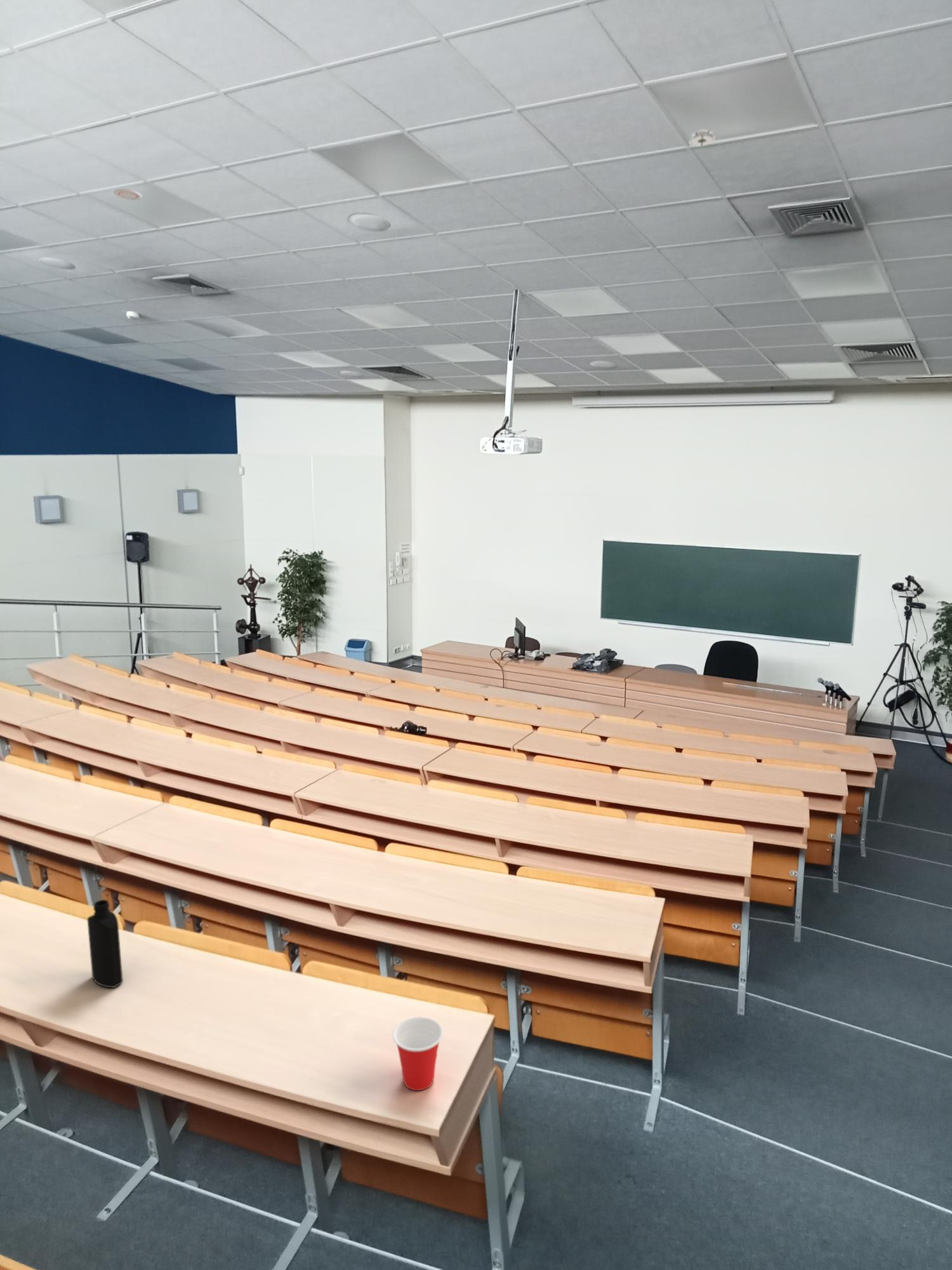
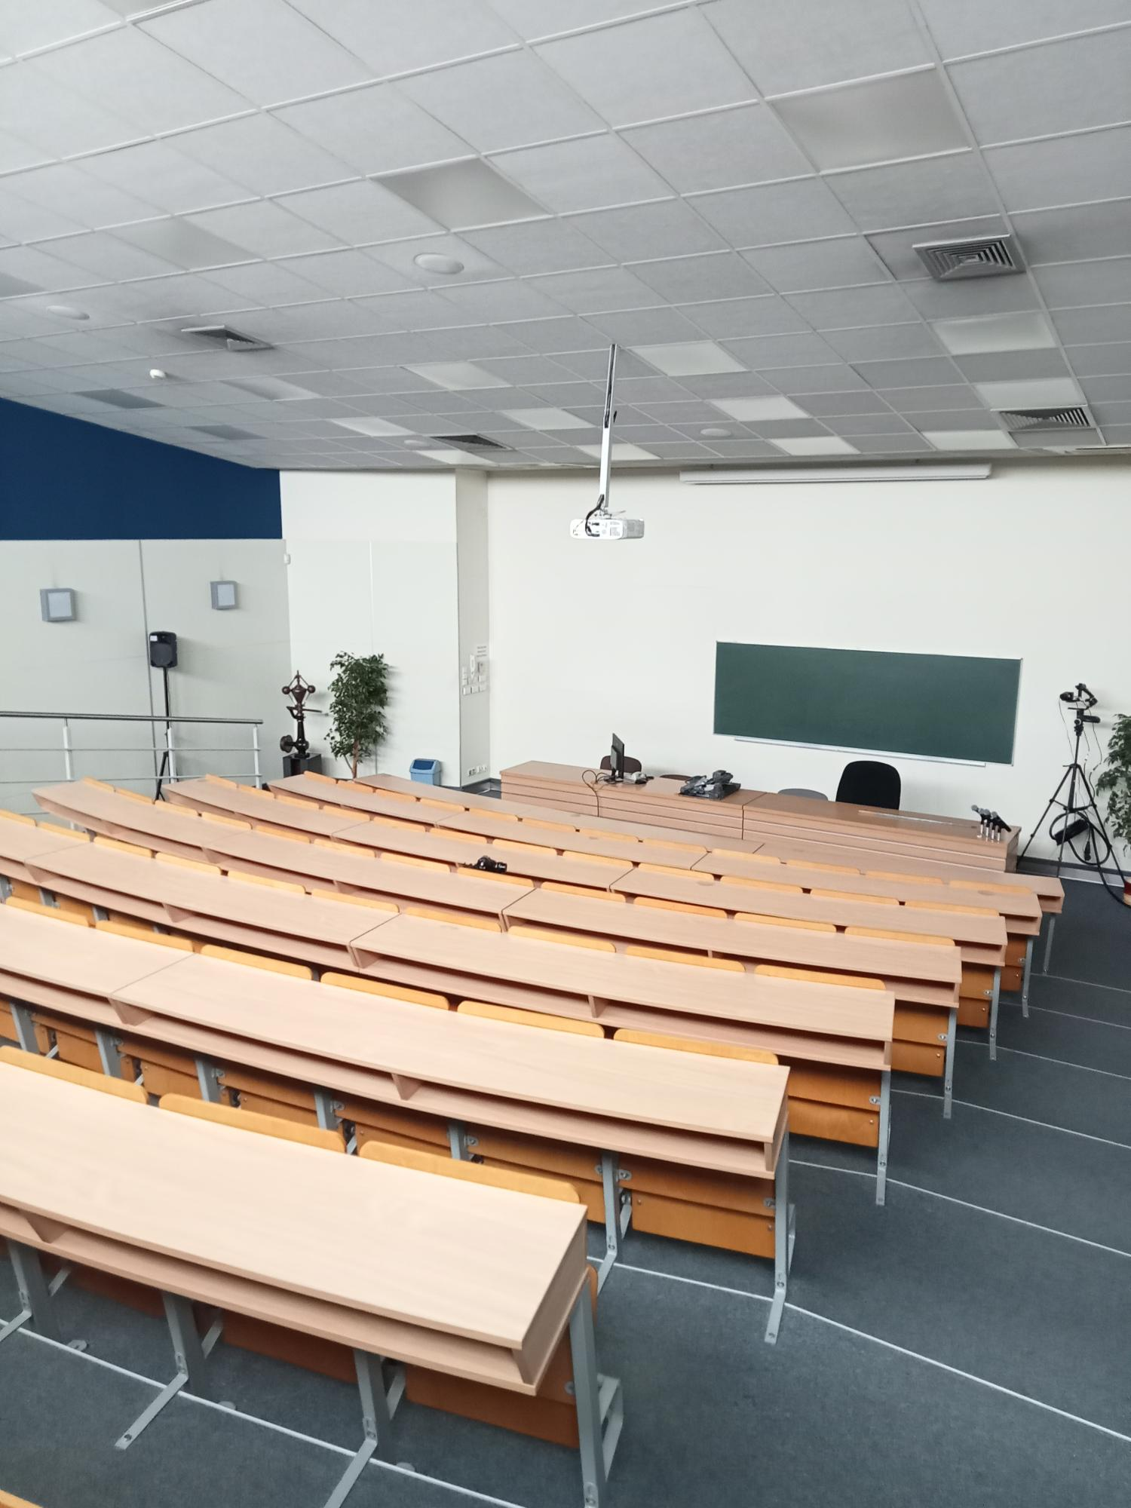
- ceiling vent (128, 194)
- smoke detector (701, 138)
- cup (418, 1056)
- bottle (104, 942)
